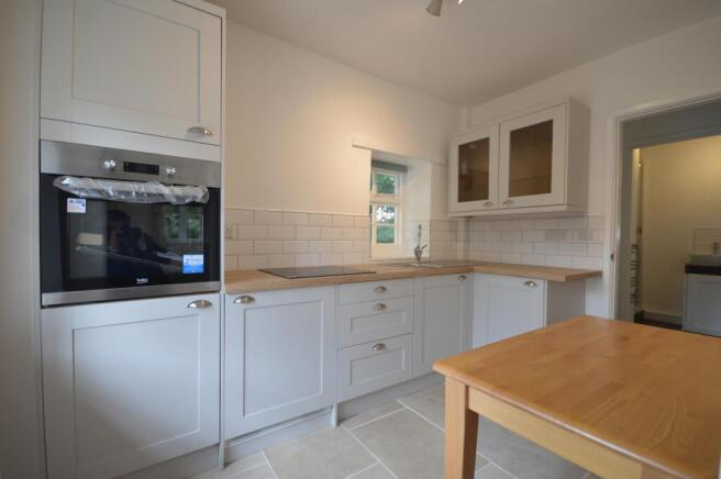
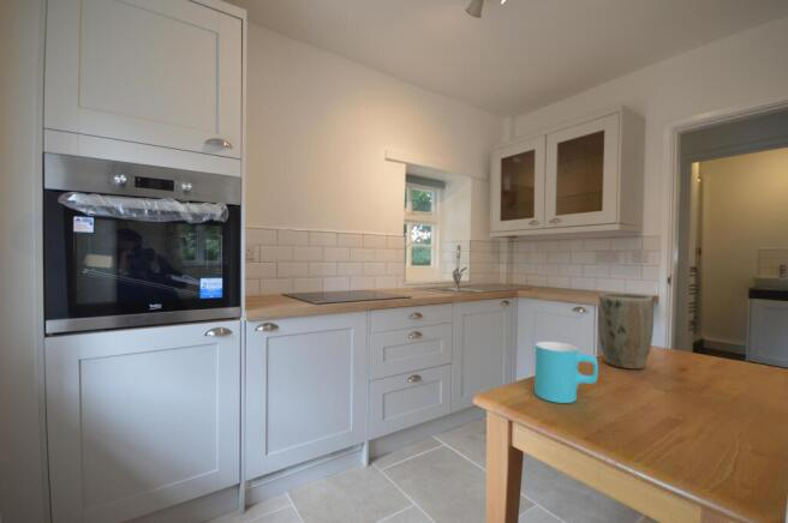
+ plant pot (625, 329)
+ cup (562, 372)
